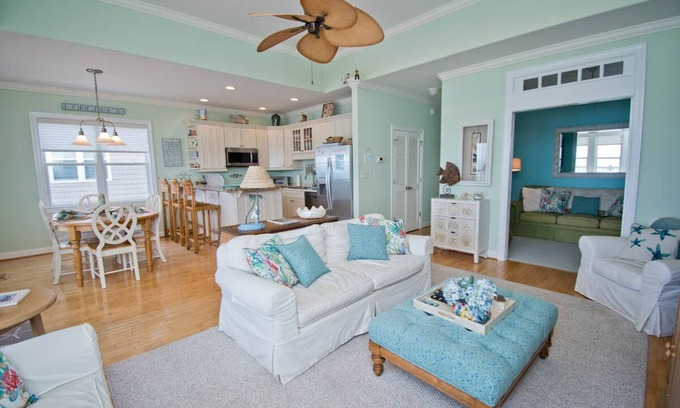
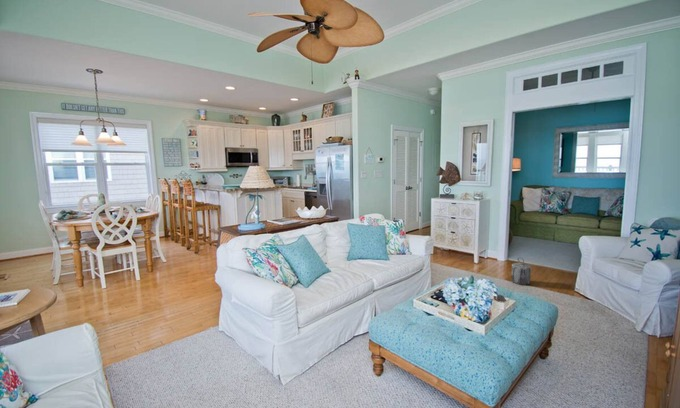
+ lantern (521, 269)
